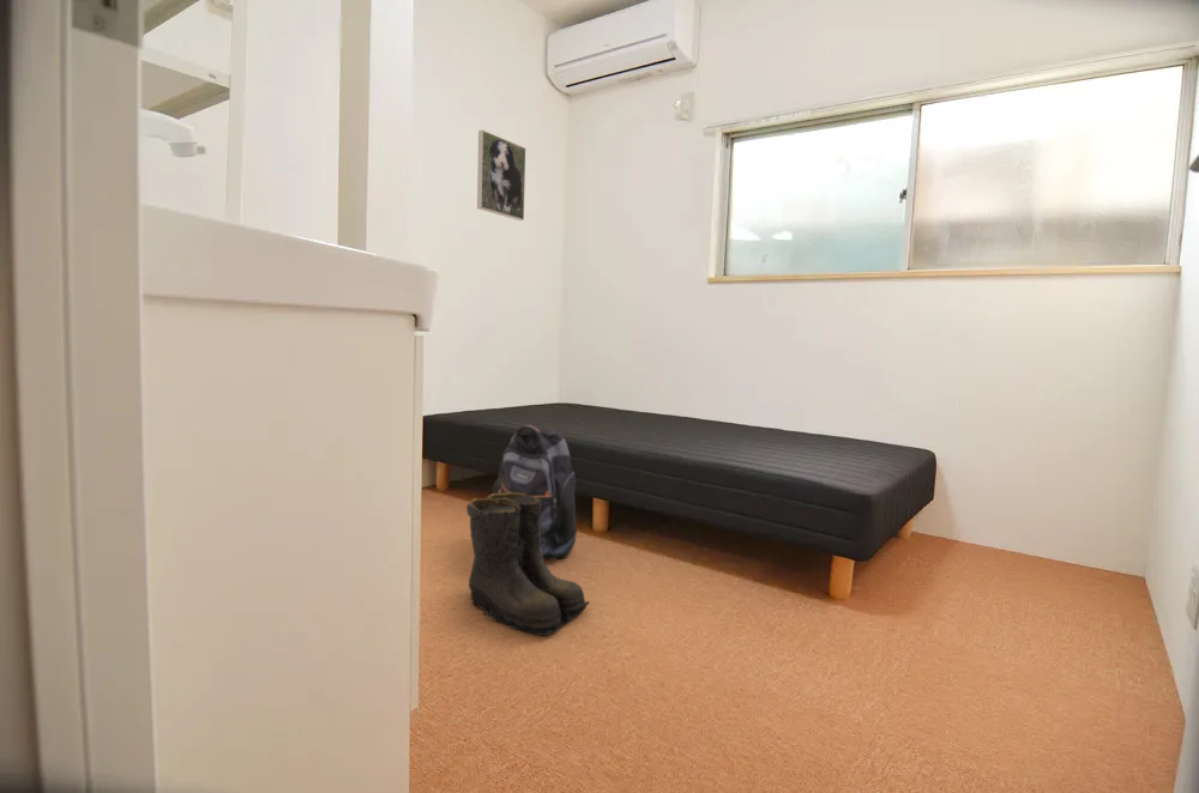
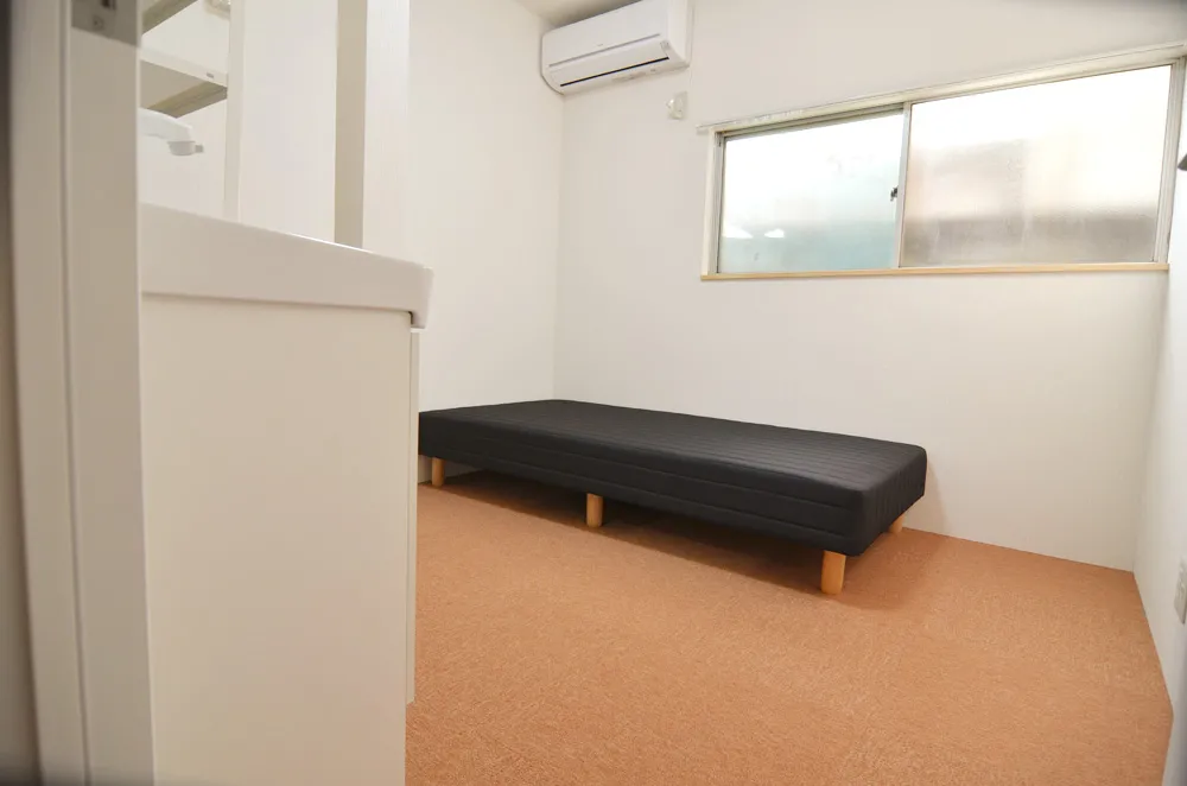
- boots (524, 556)
- backpack (534, 488)
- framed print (501, 177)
